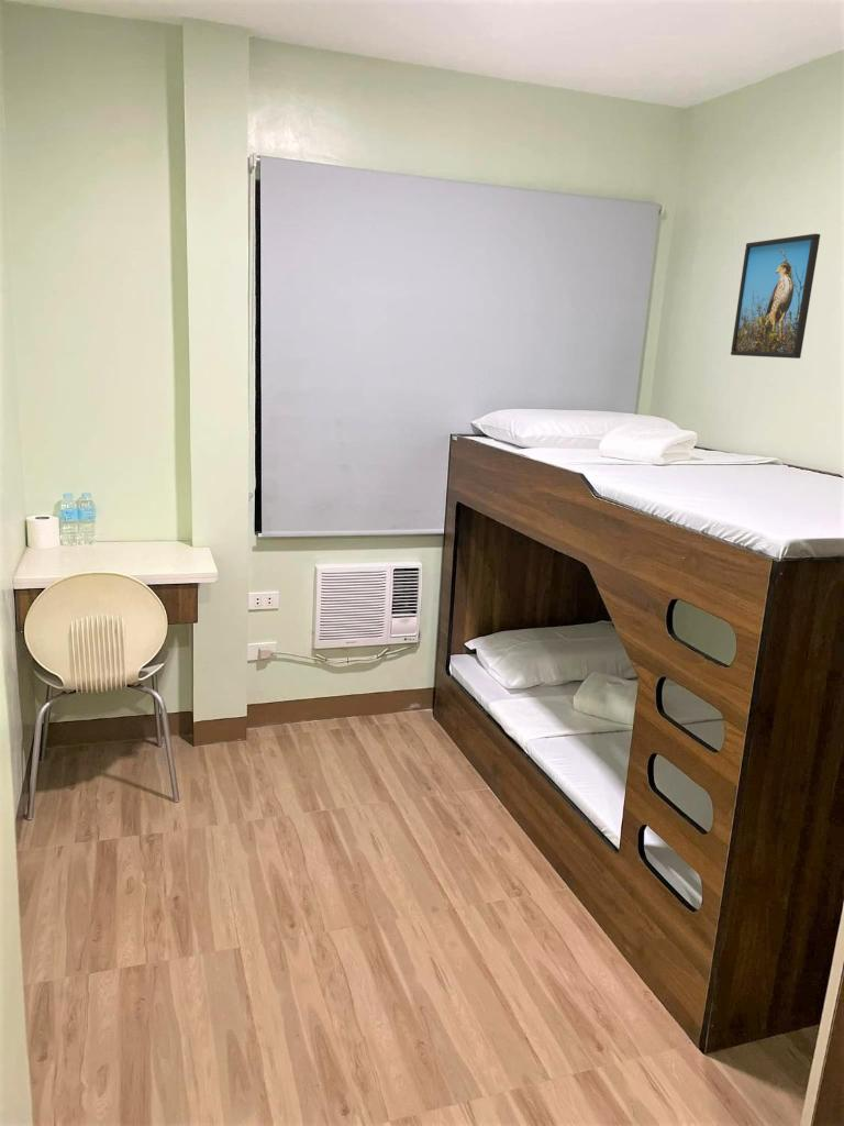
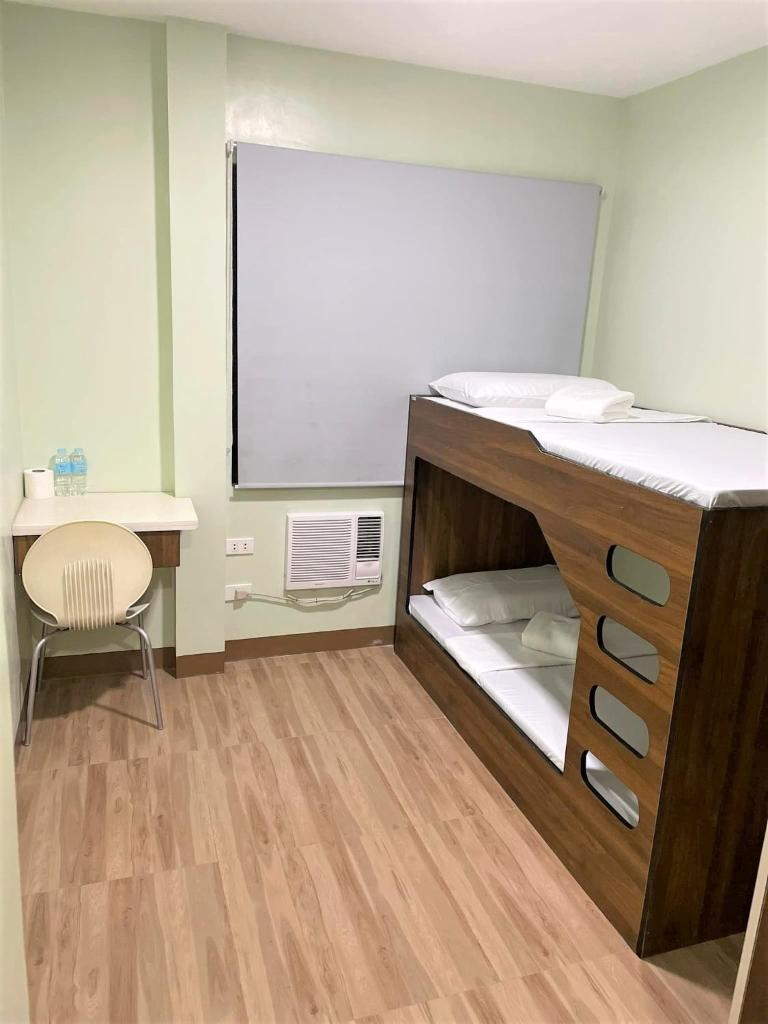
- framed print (771, 298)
